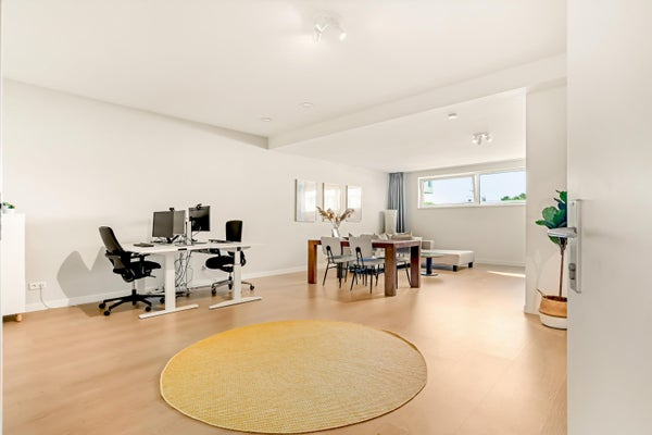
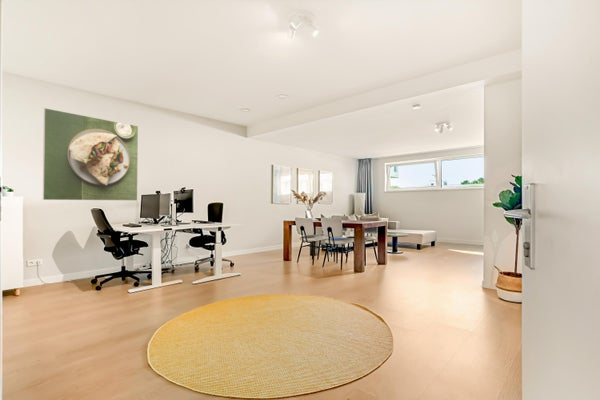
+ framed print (95, 159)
